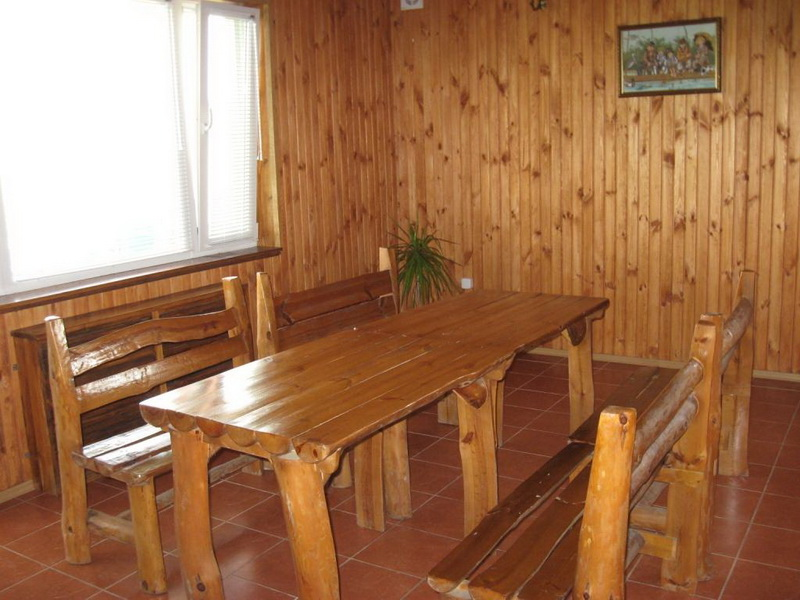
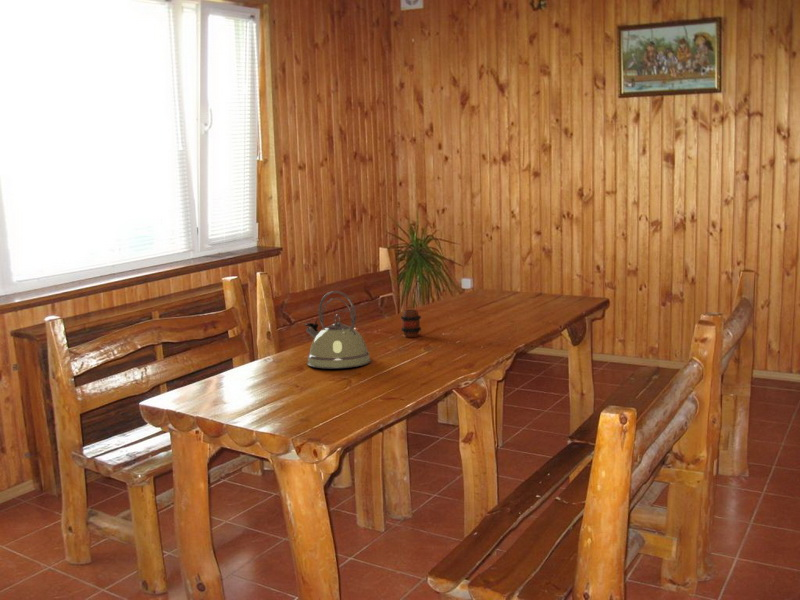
+ kettle (334, 326)
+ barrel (411, 323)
